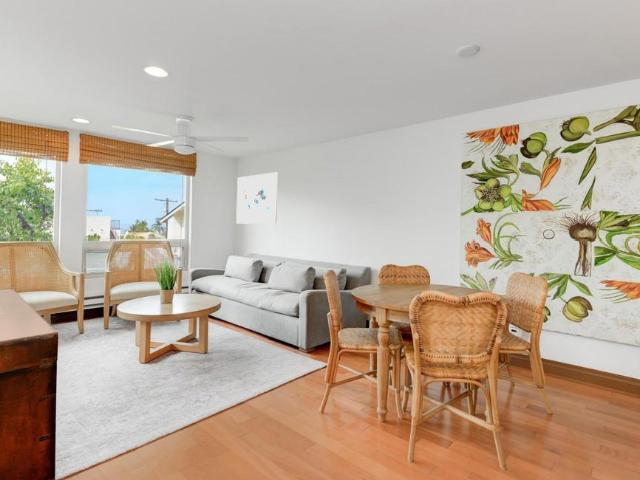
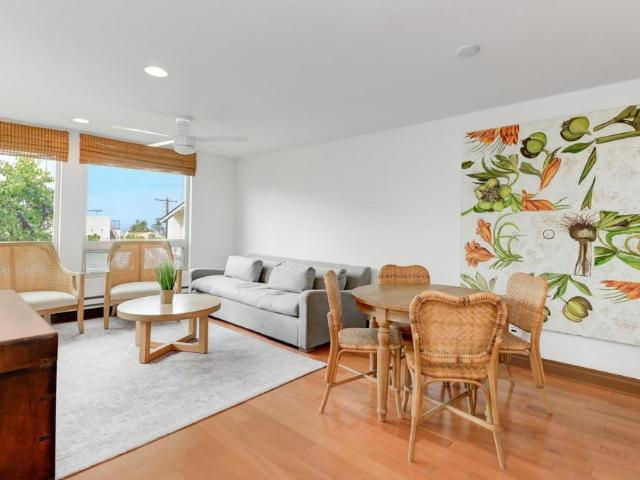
- wall art (255, 199)
